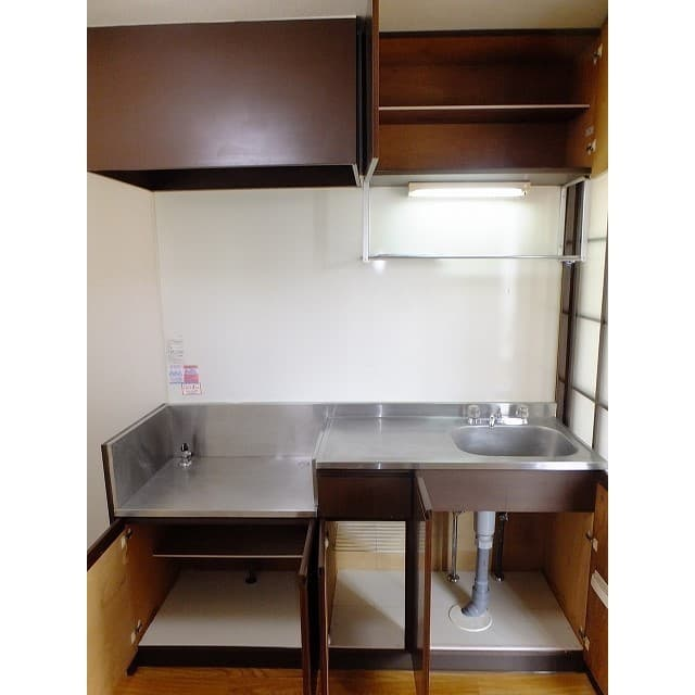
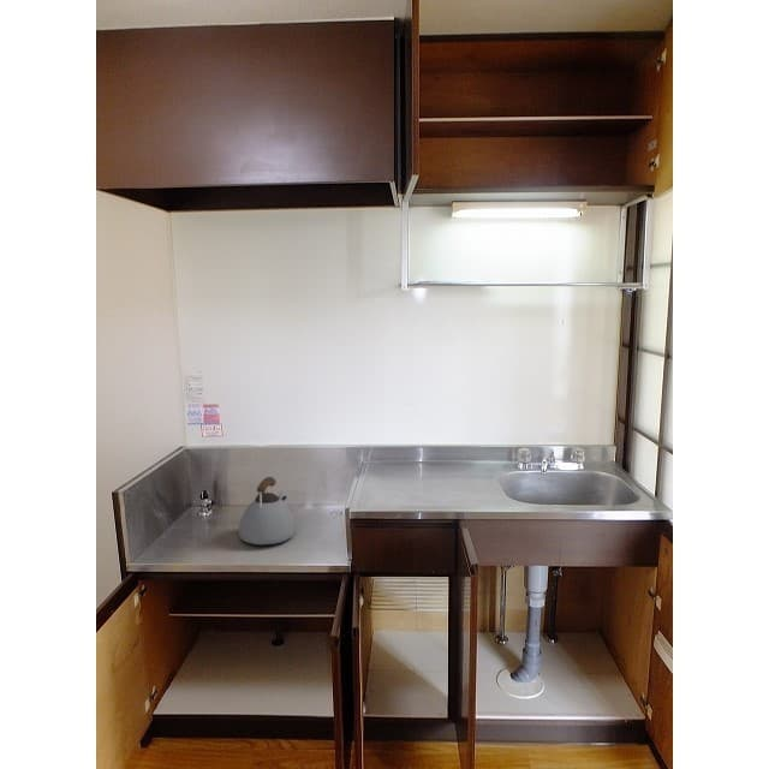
+ kettle (270, 503)
